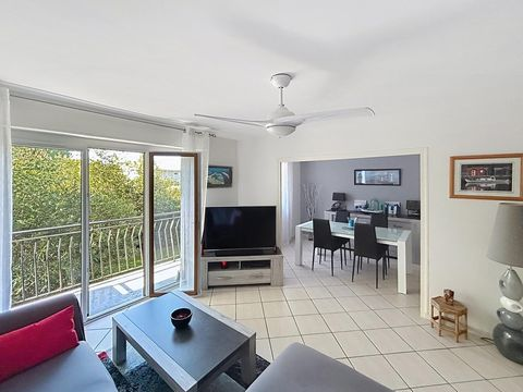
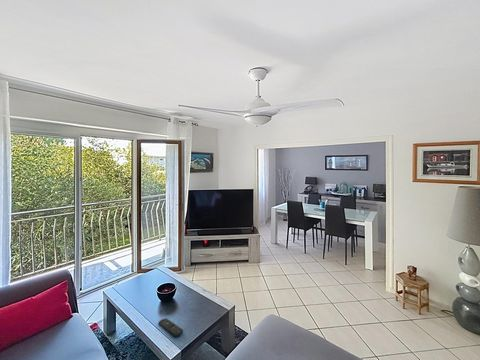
+ remote control (170, 326)
